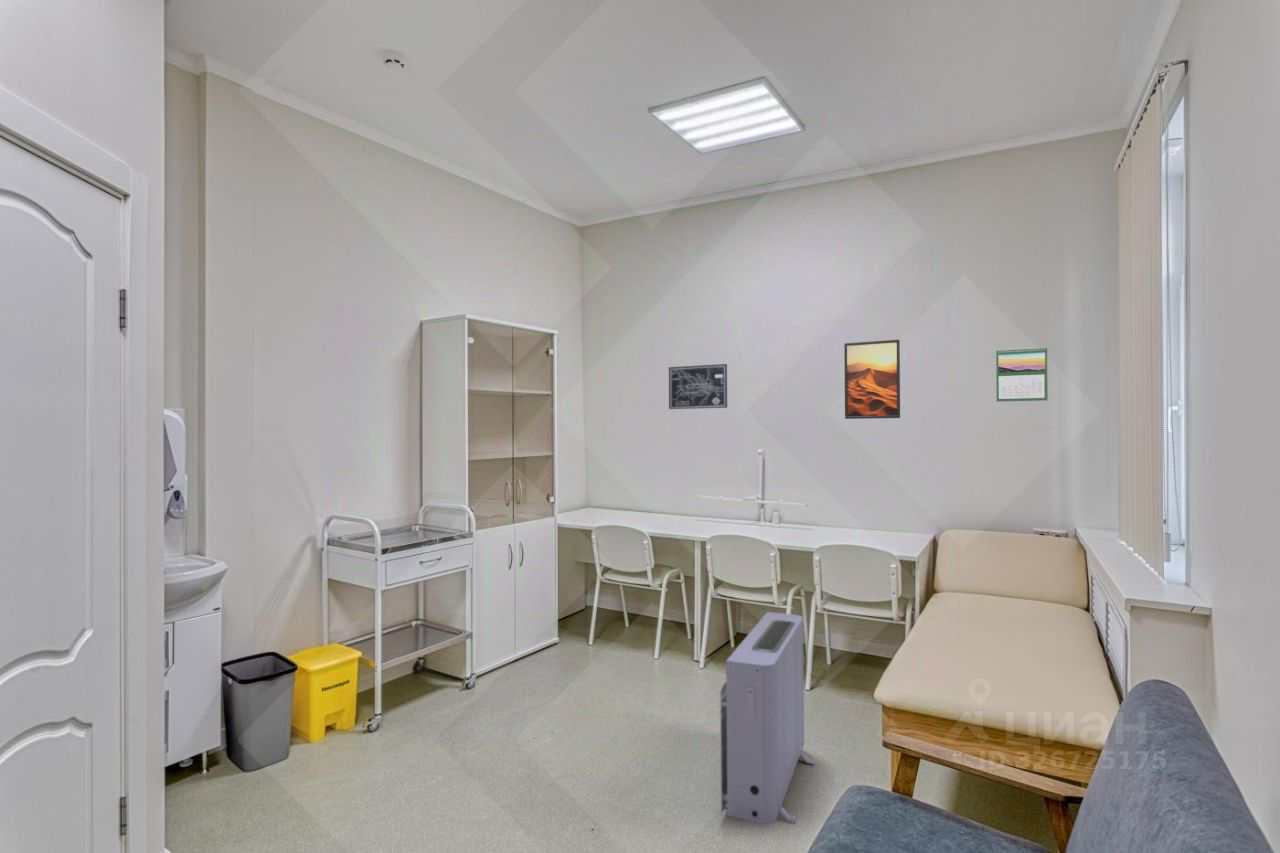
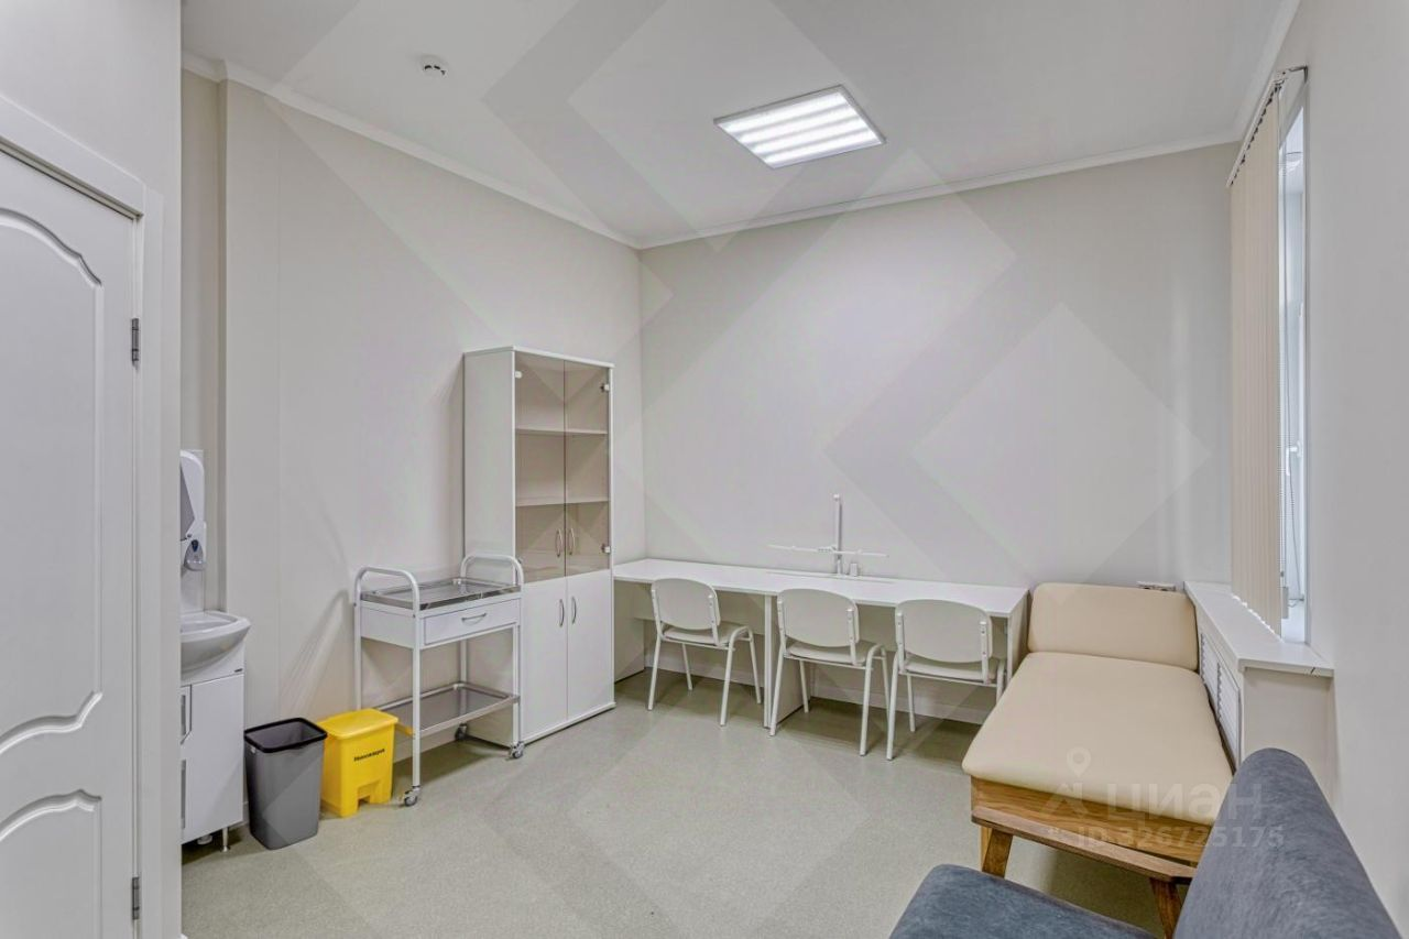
- calendar (1021, 373)
- wall art (697, 387)
- air purifier (769, 708)
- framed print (871, 379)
